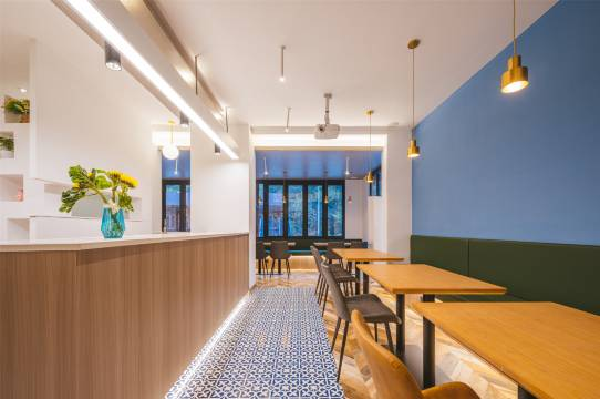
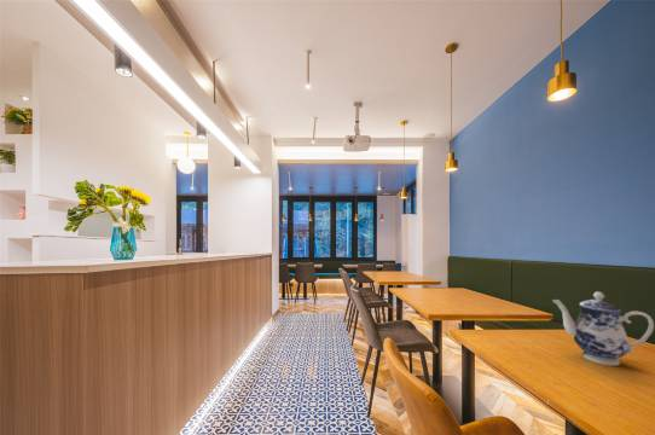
+ teapot (598, 325)
